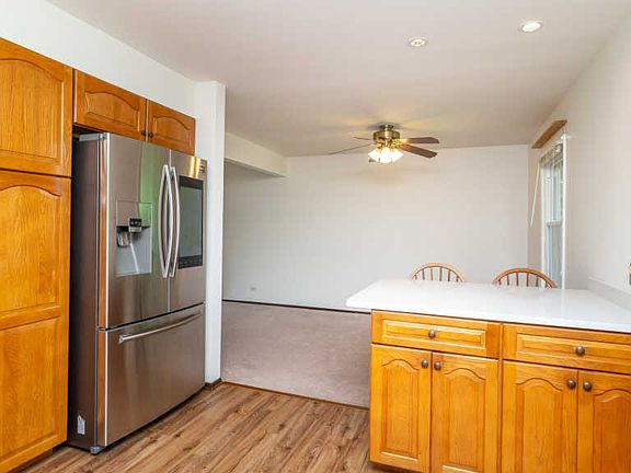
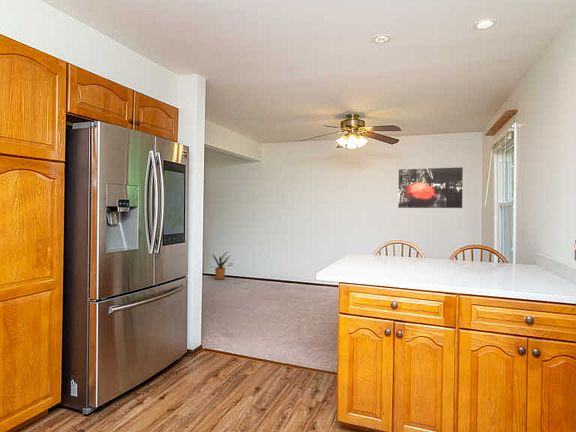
+ house plant (220, 264)
+ wall art (429, 188)
